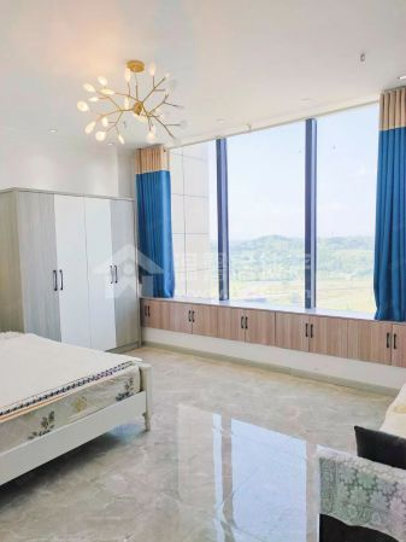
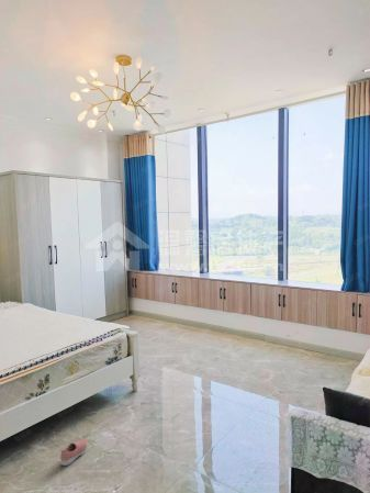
+ shoe (75, 448)
